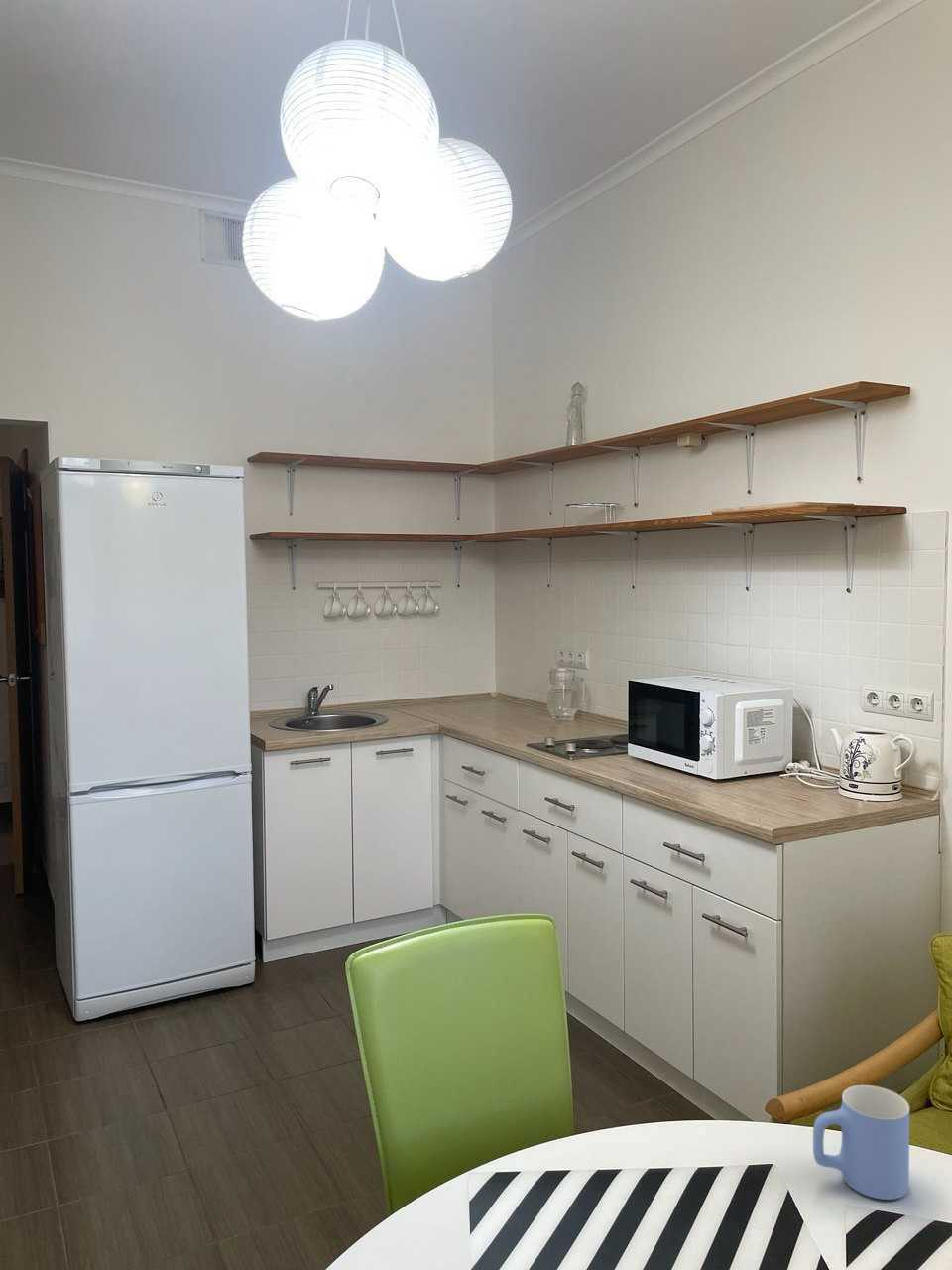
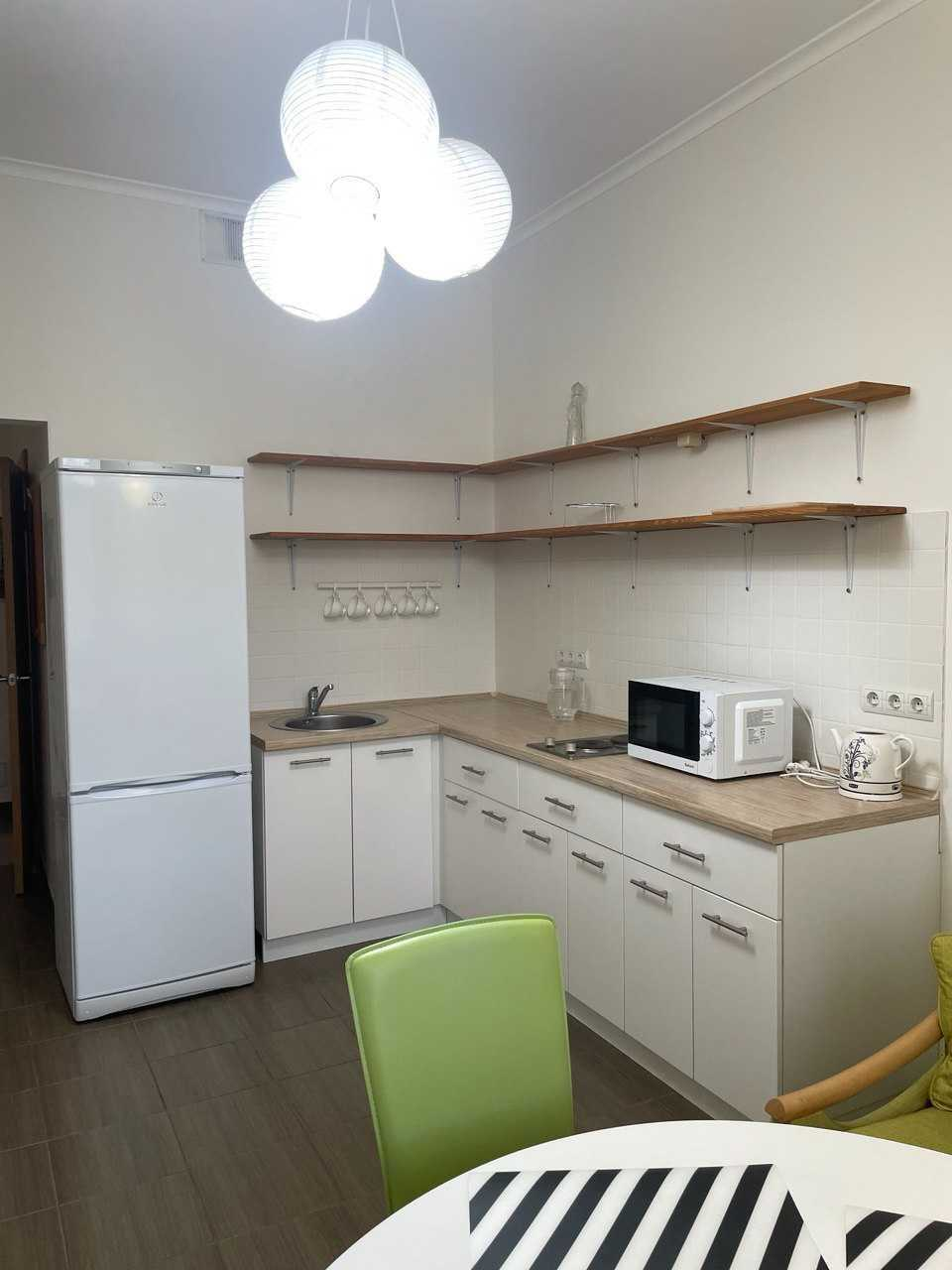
- mug (859, 1138)
